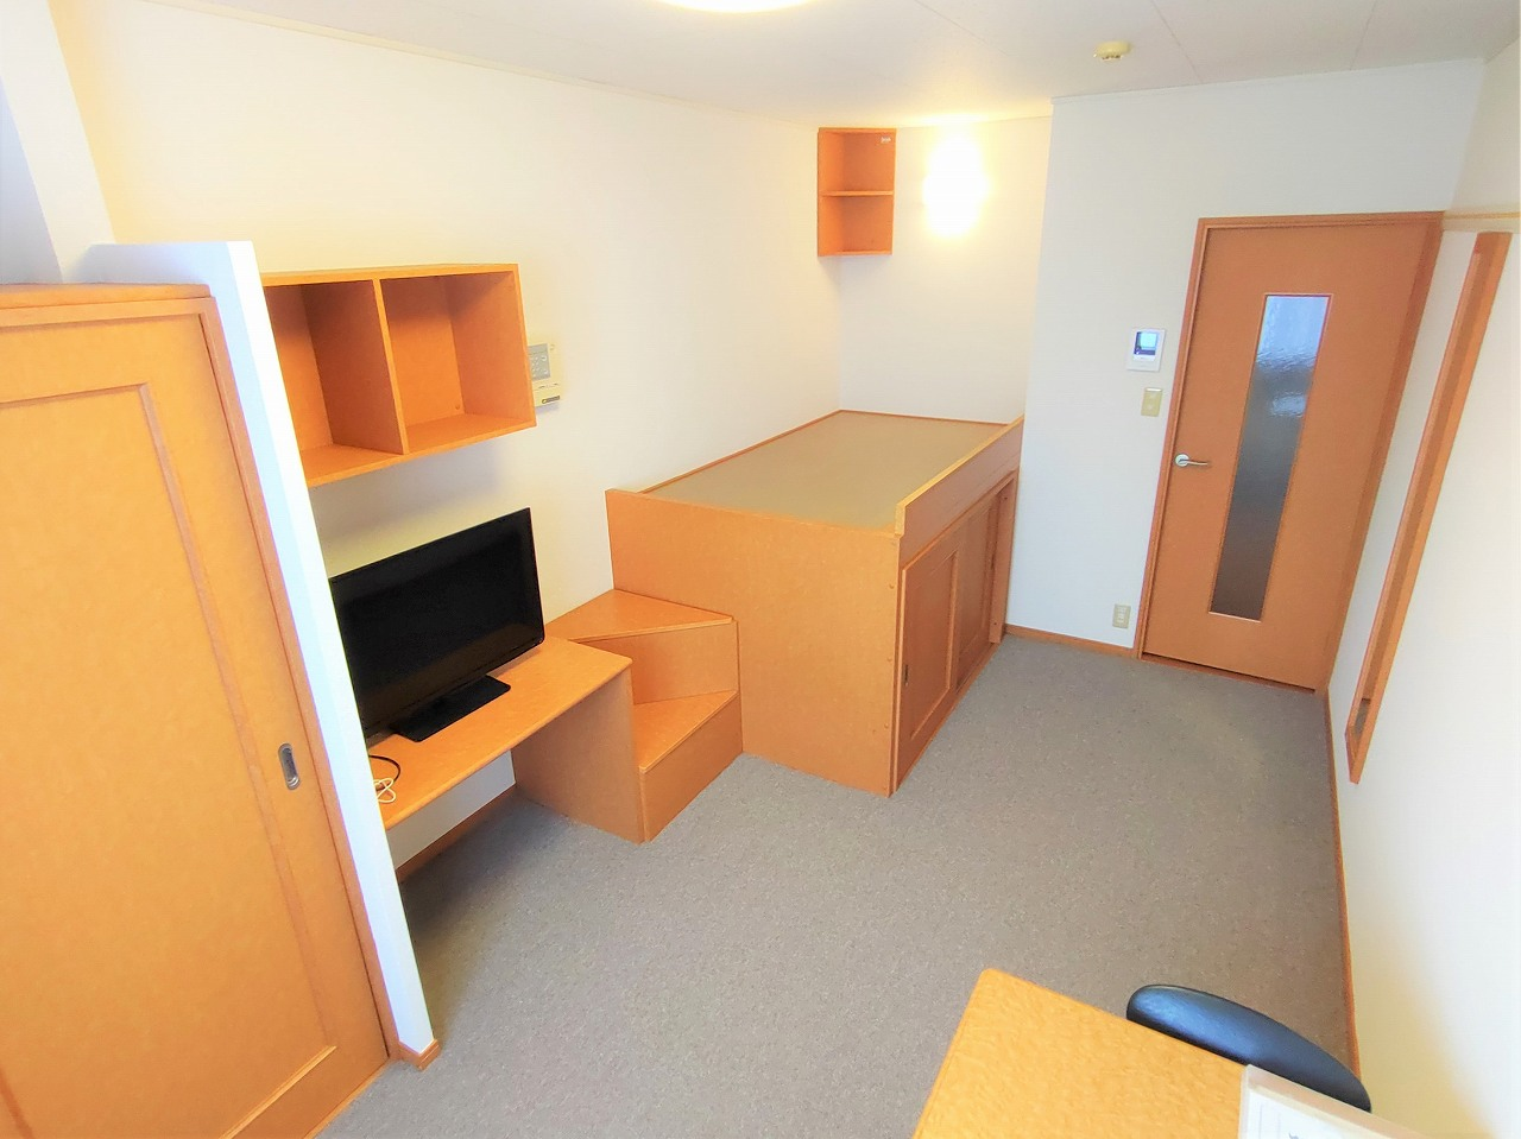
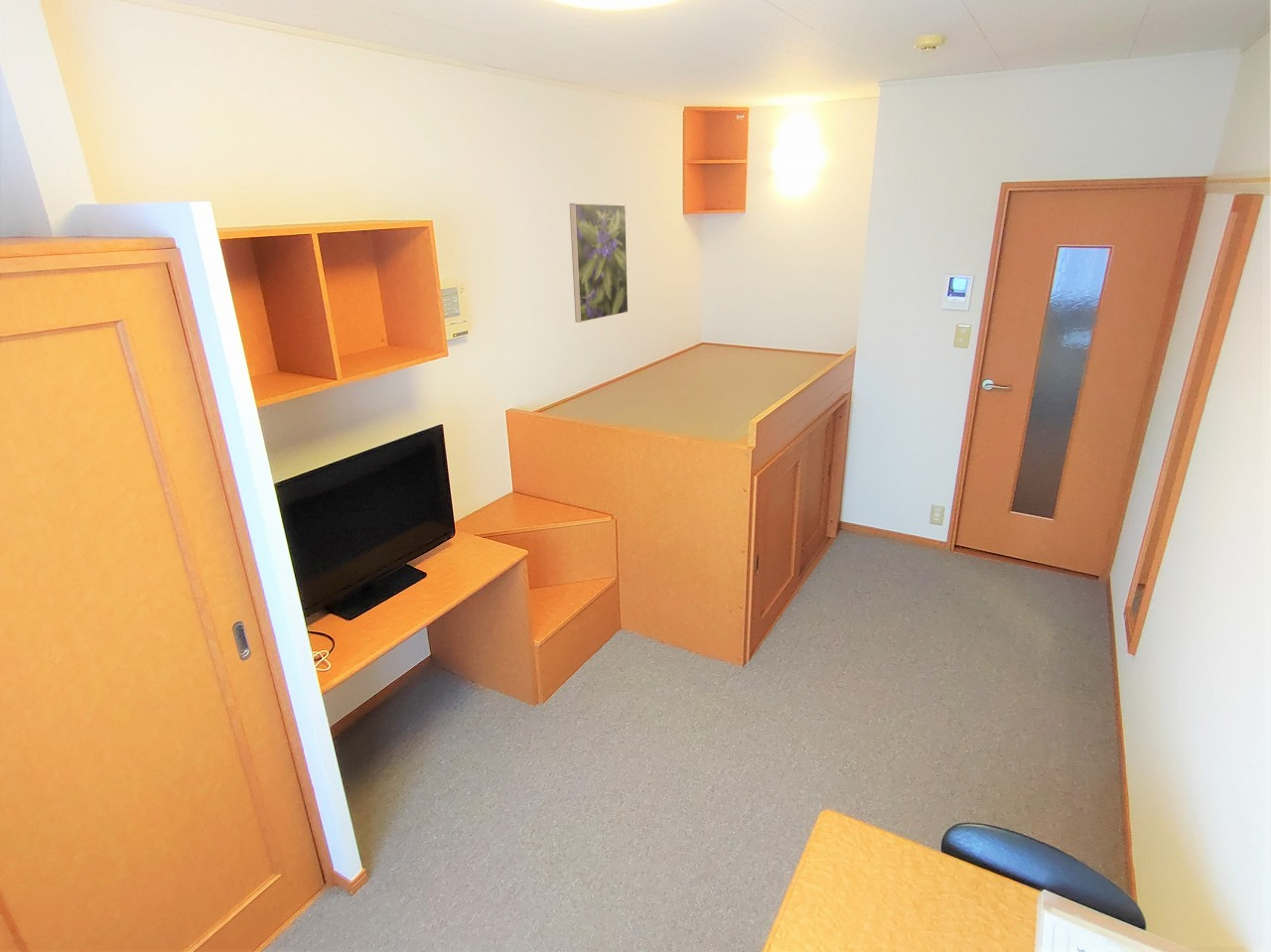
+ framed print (601, 262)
